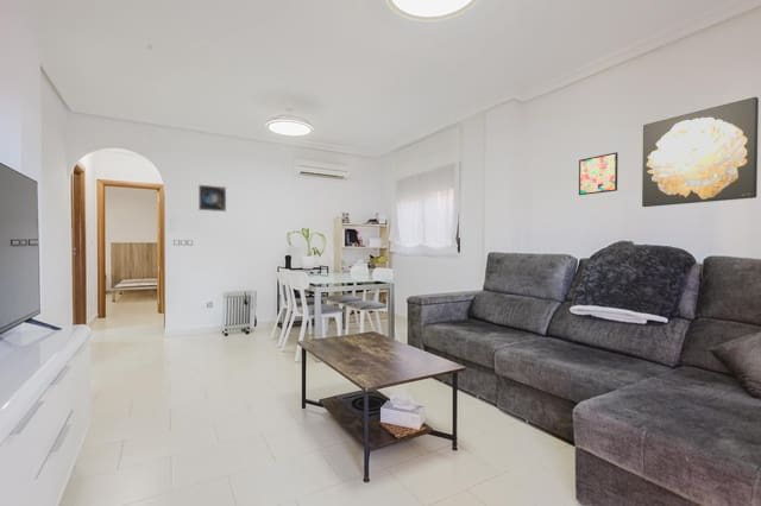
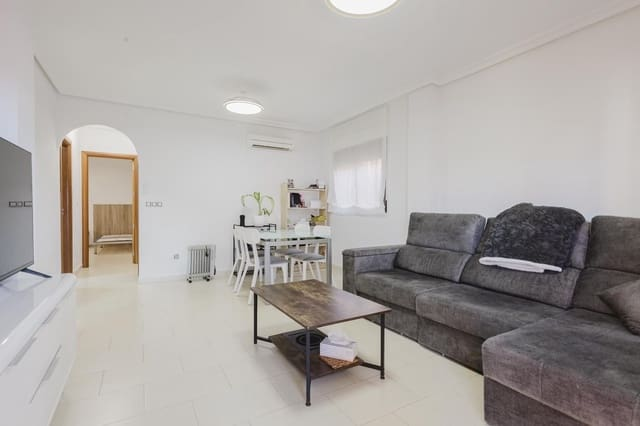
- wall art (597, 175)
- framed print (212, 198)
- wall art (694, 157)
